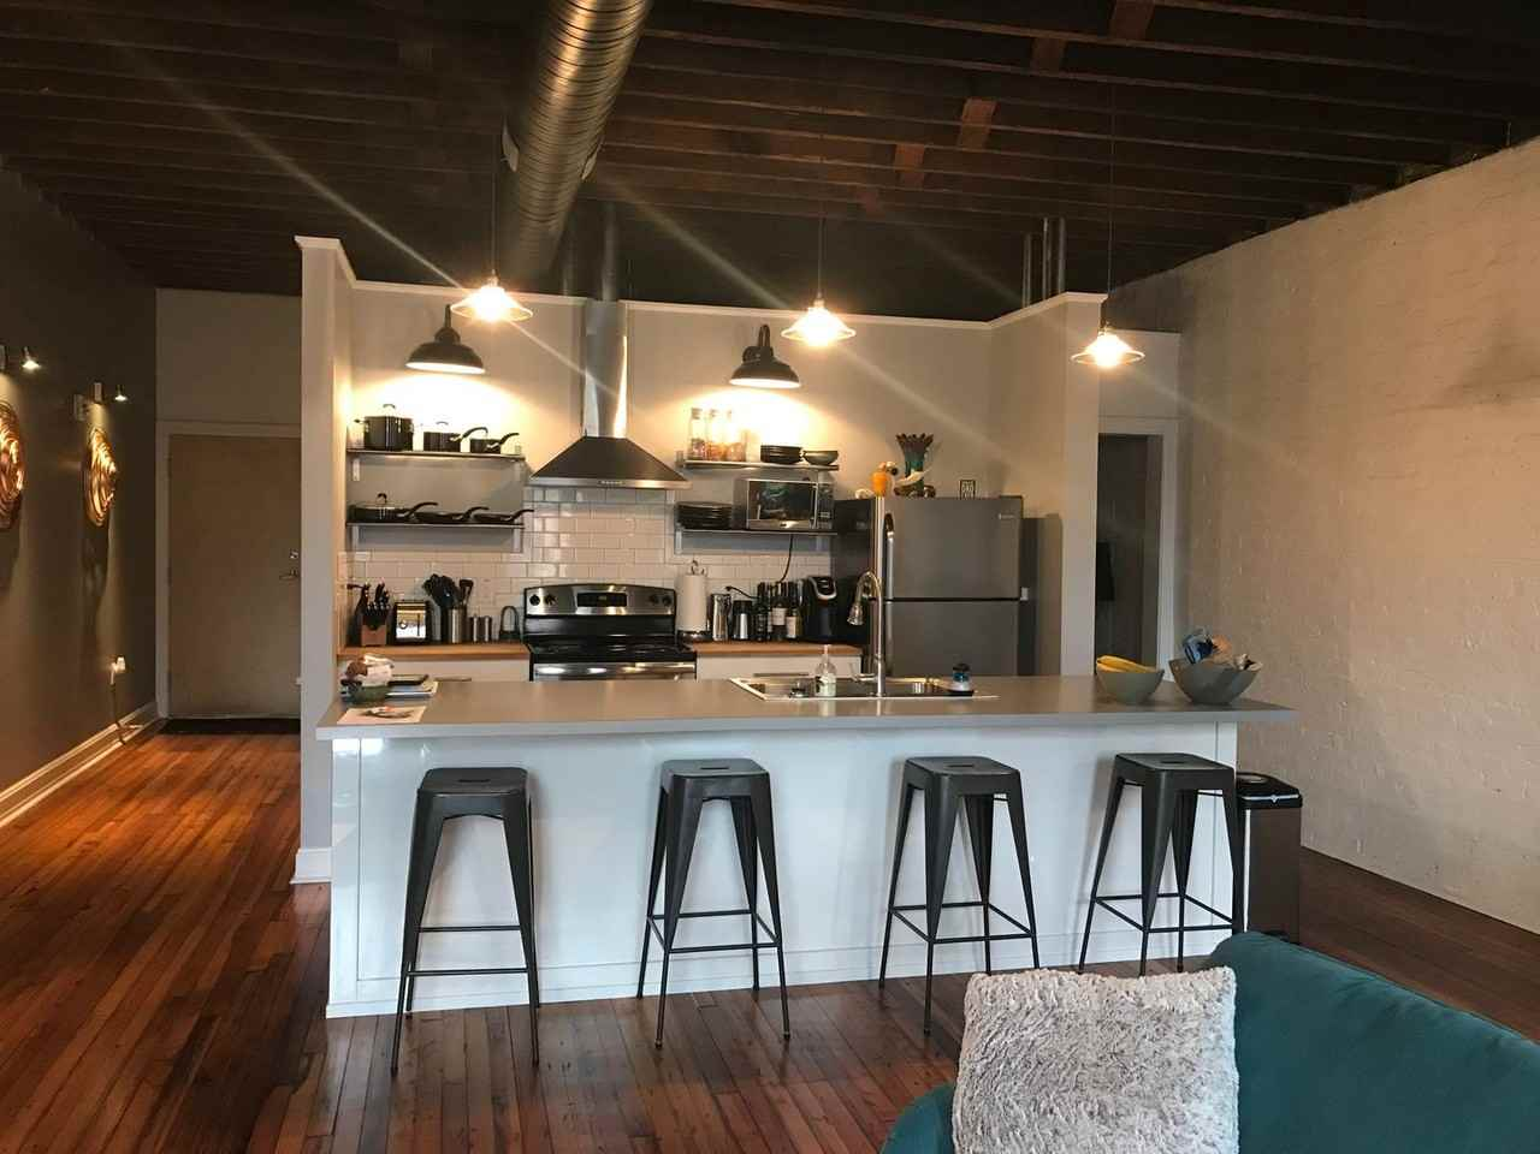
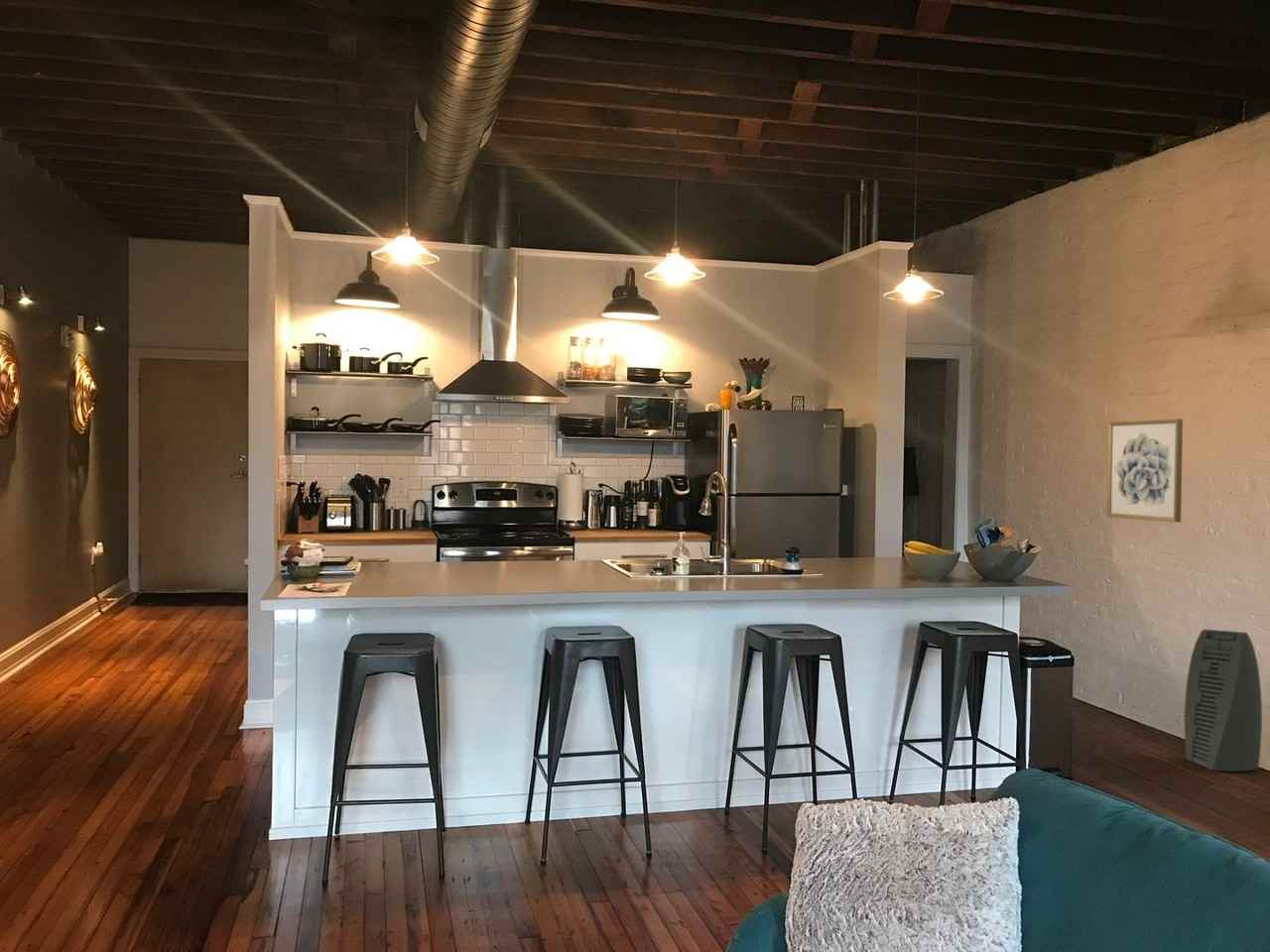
+ wall art (1143, 470)
+ air purifier (1222, 697)
